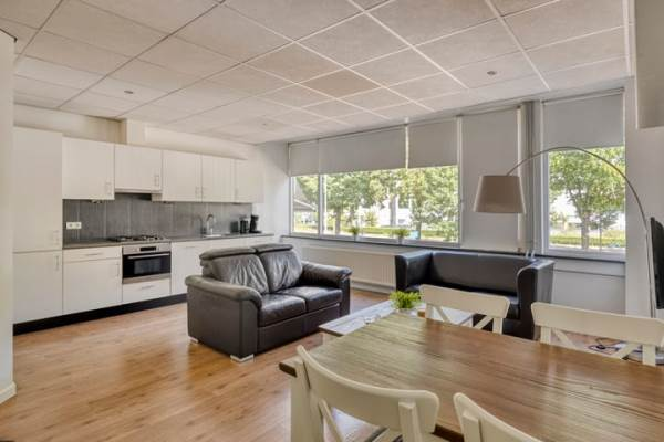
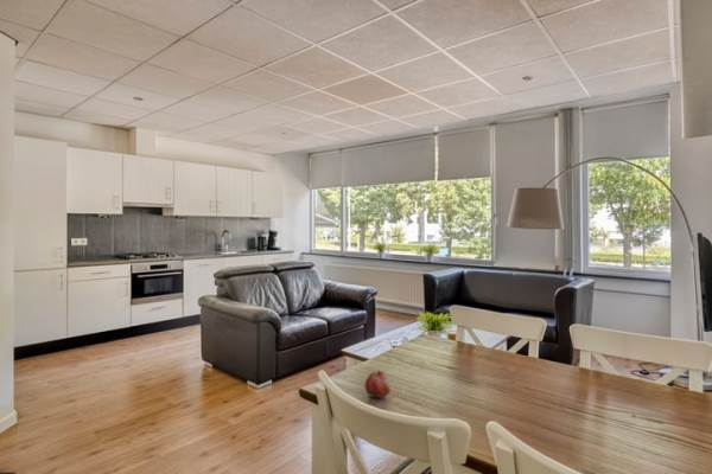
+ fruit (377, 382)
